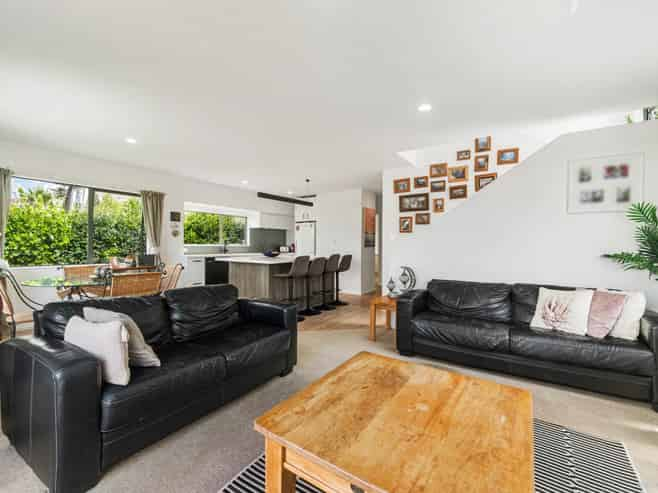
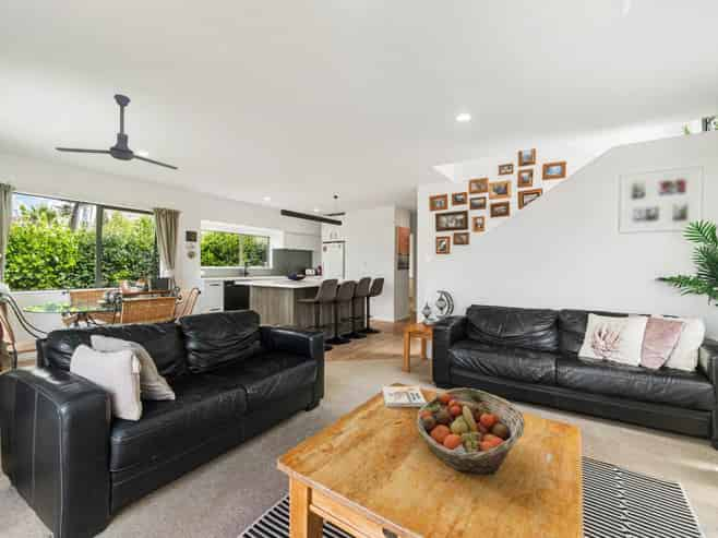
+ ceiling fan (122, 122)
+ fruit basket (466, 426)
+ book (403, 395)
